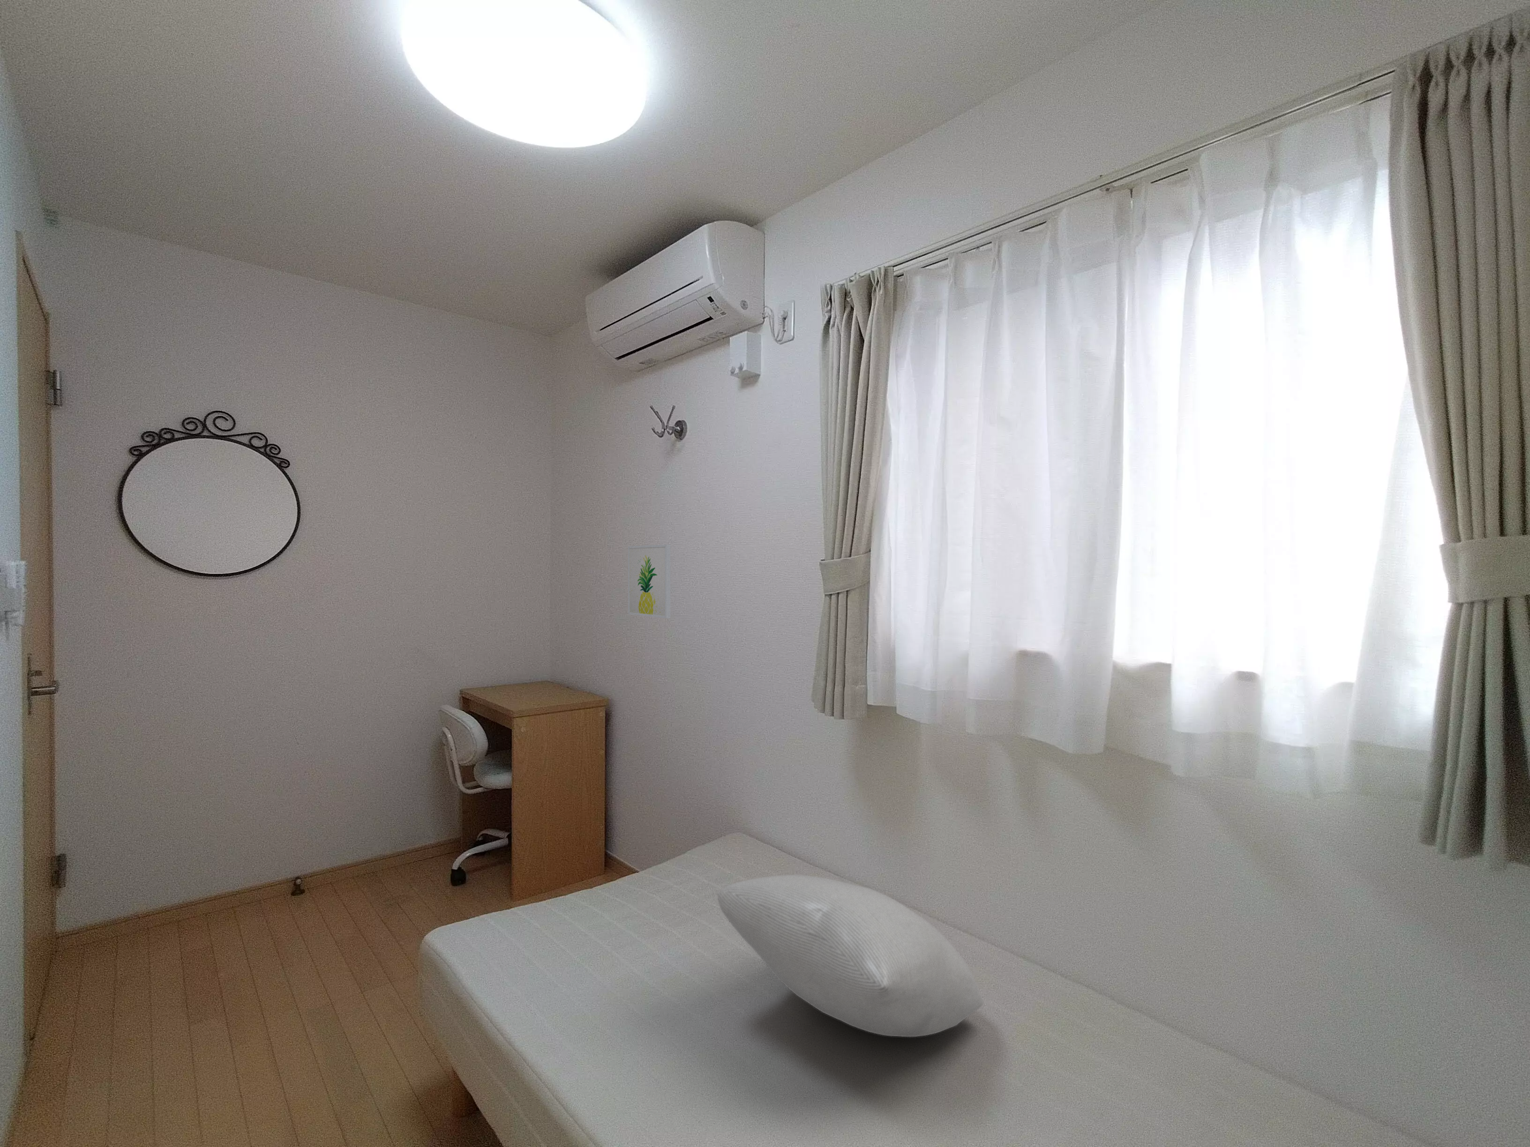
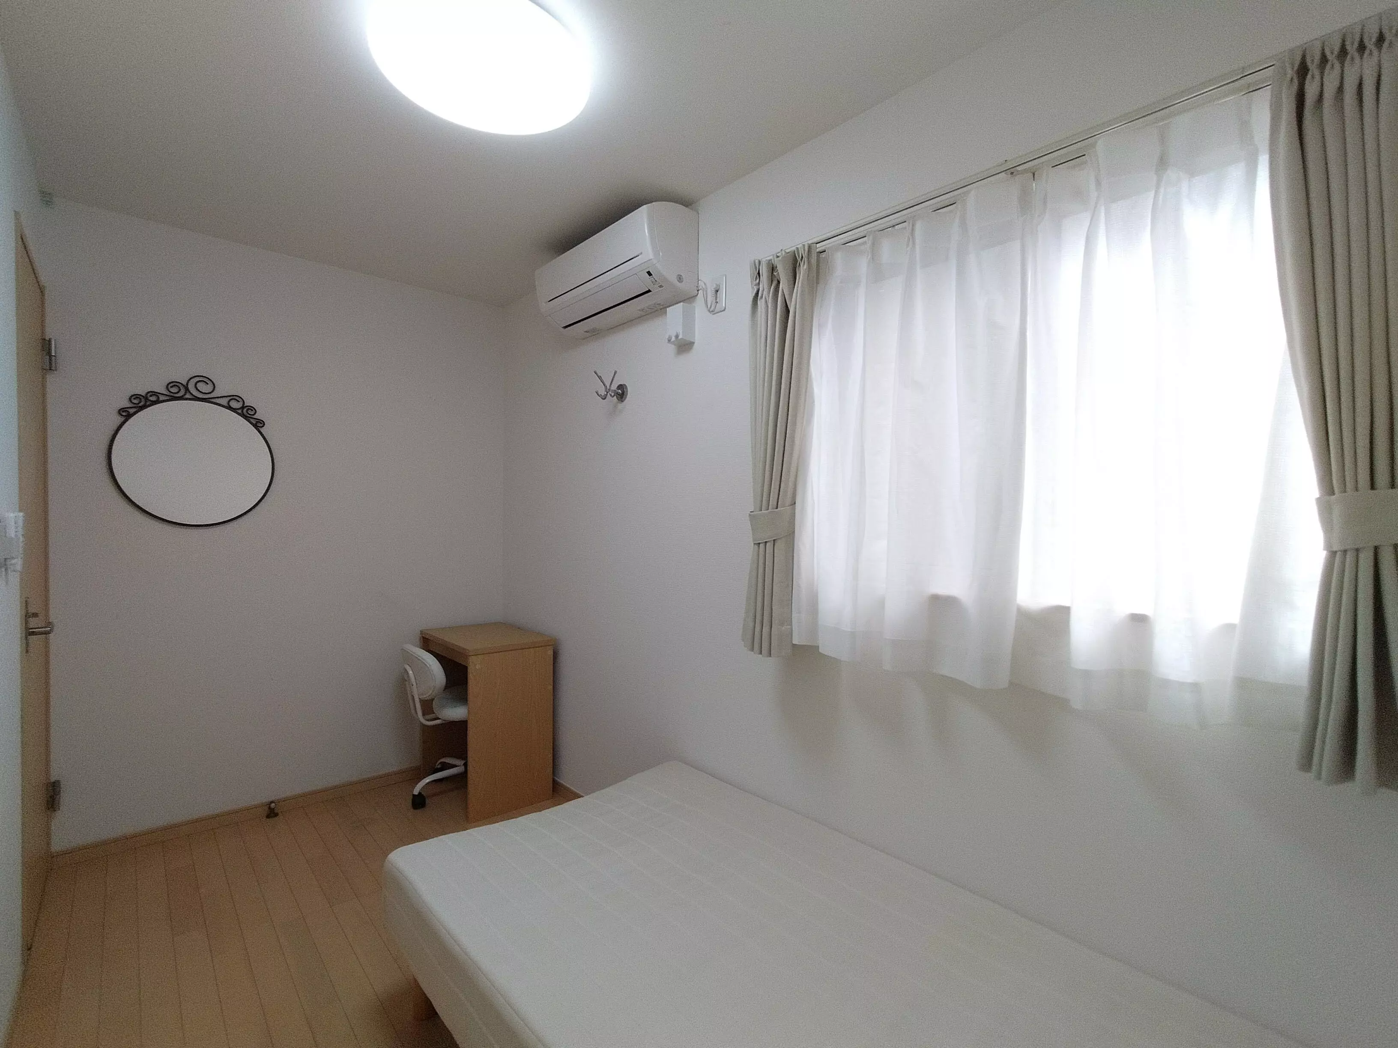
- wall art (648, 581)
- pillow (852, 948)
